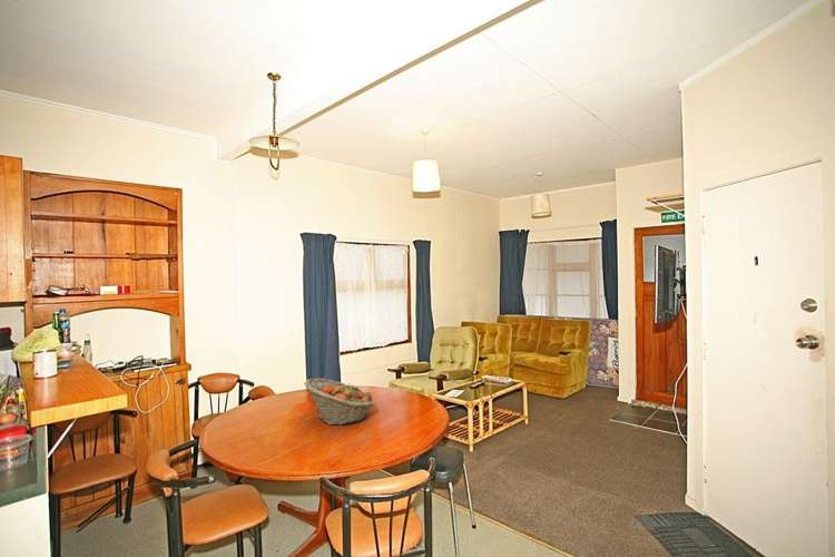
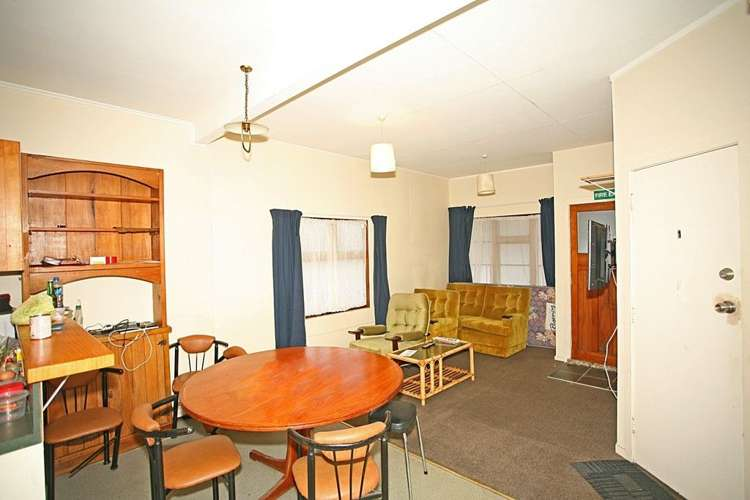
- fruit basket (340, 398)
